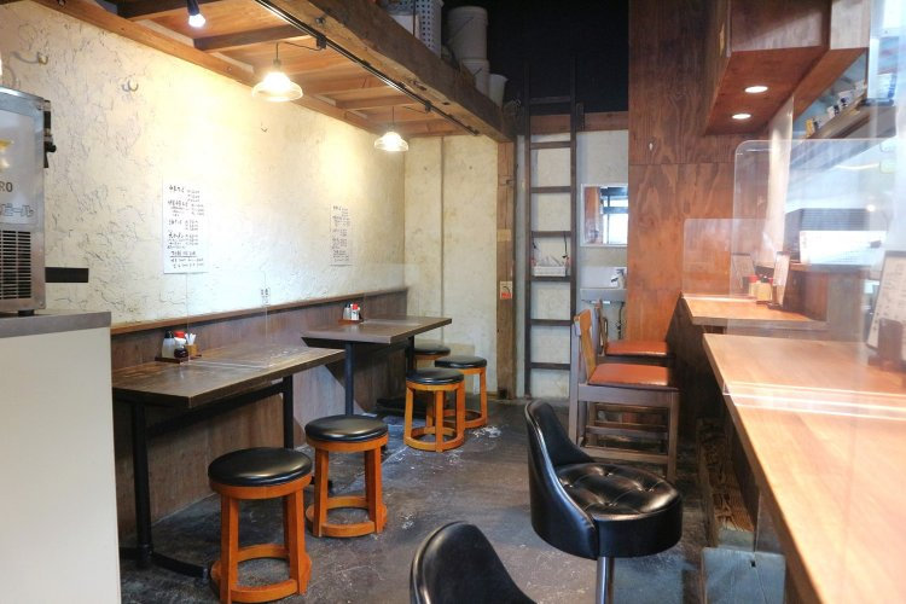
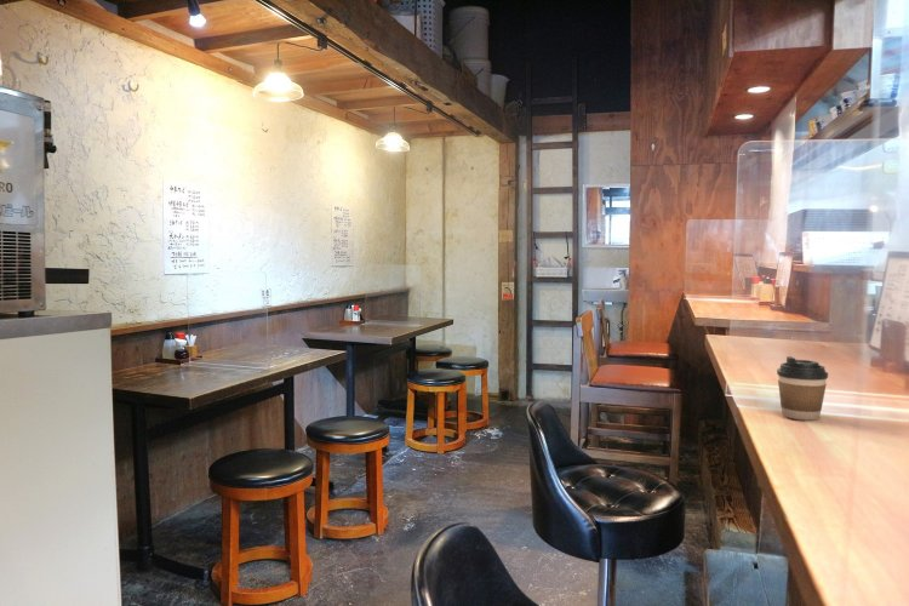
+ coffee cup (801, 387)
